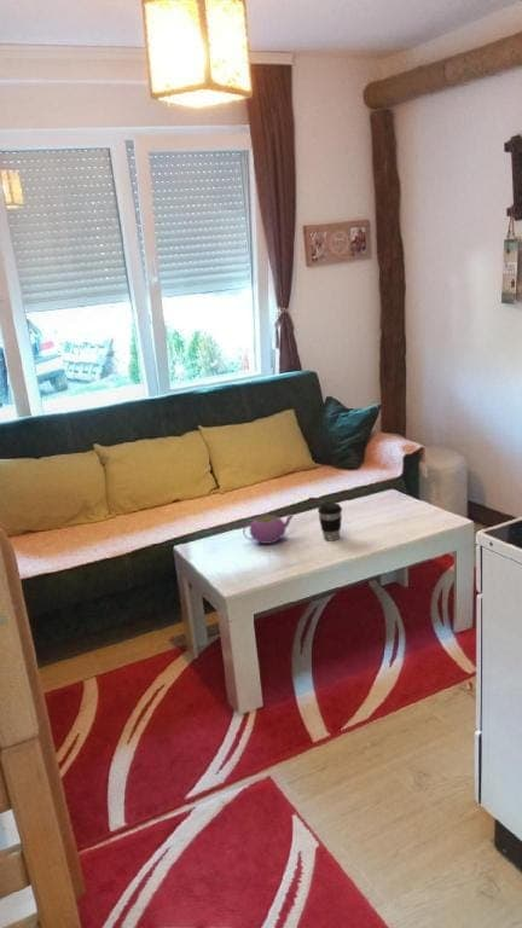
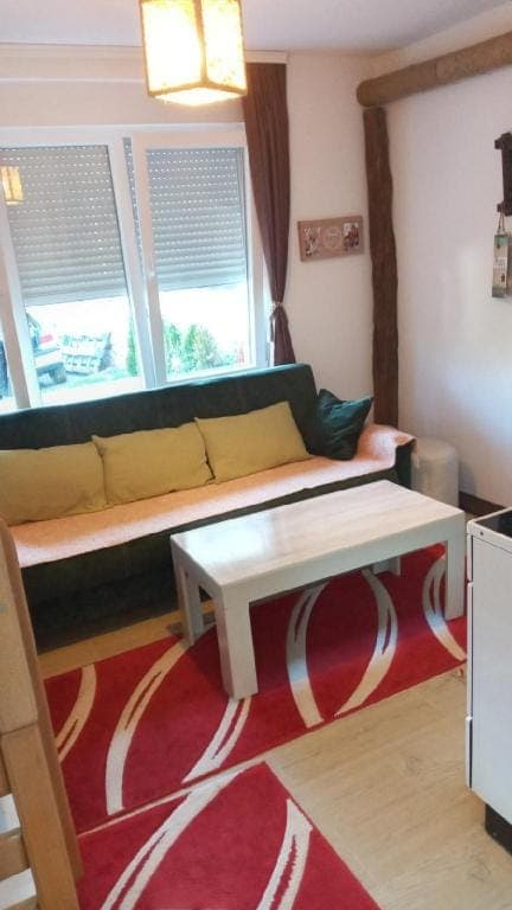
- coffee cup (330, 522)
- teapot (268, 529)
